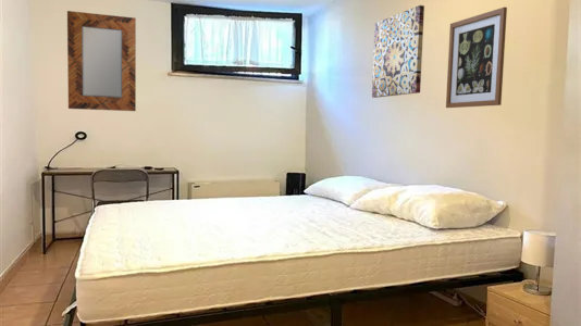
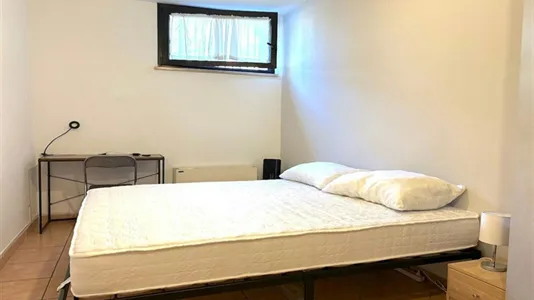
- home mirror (102, 62)
- wall art (473, 61)
- wall art (396, 55)
